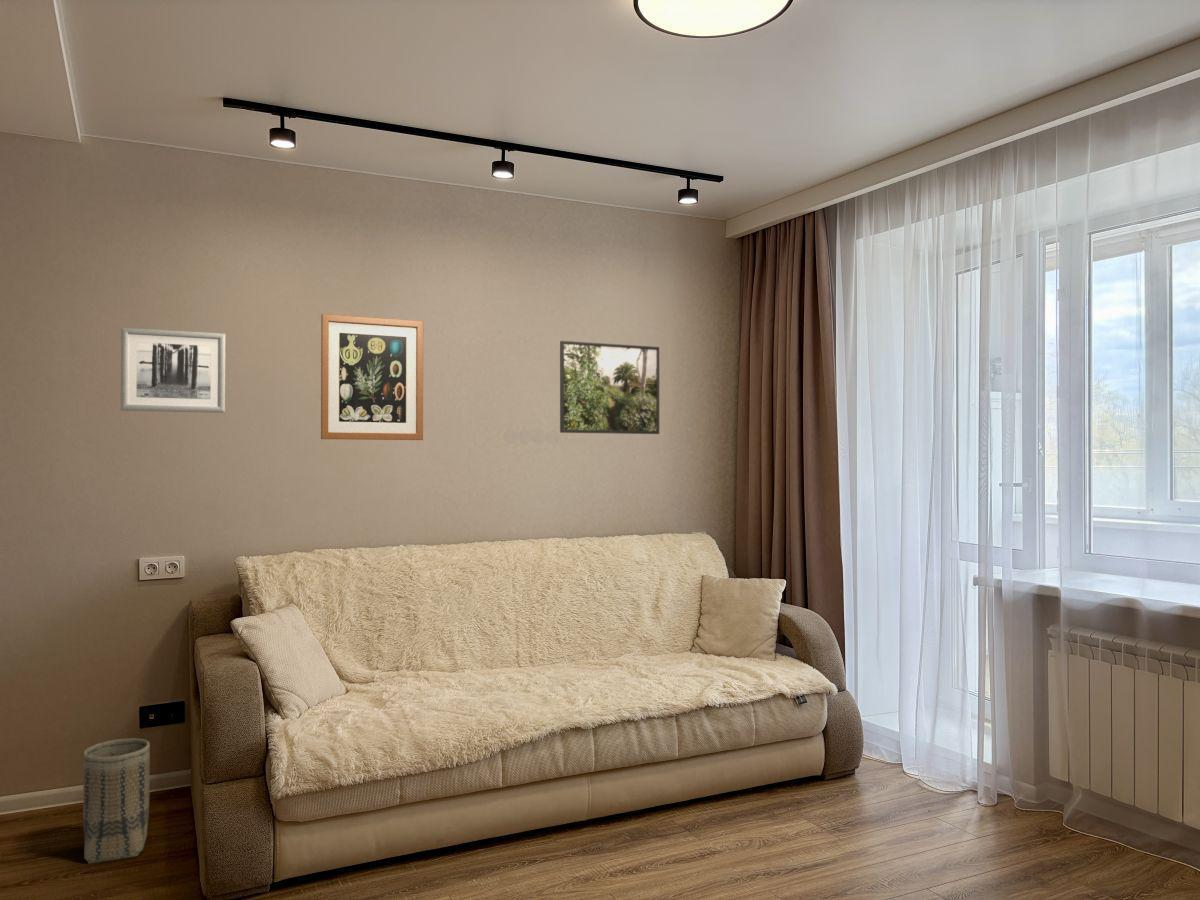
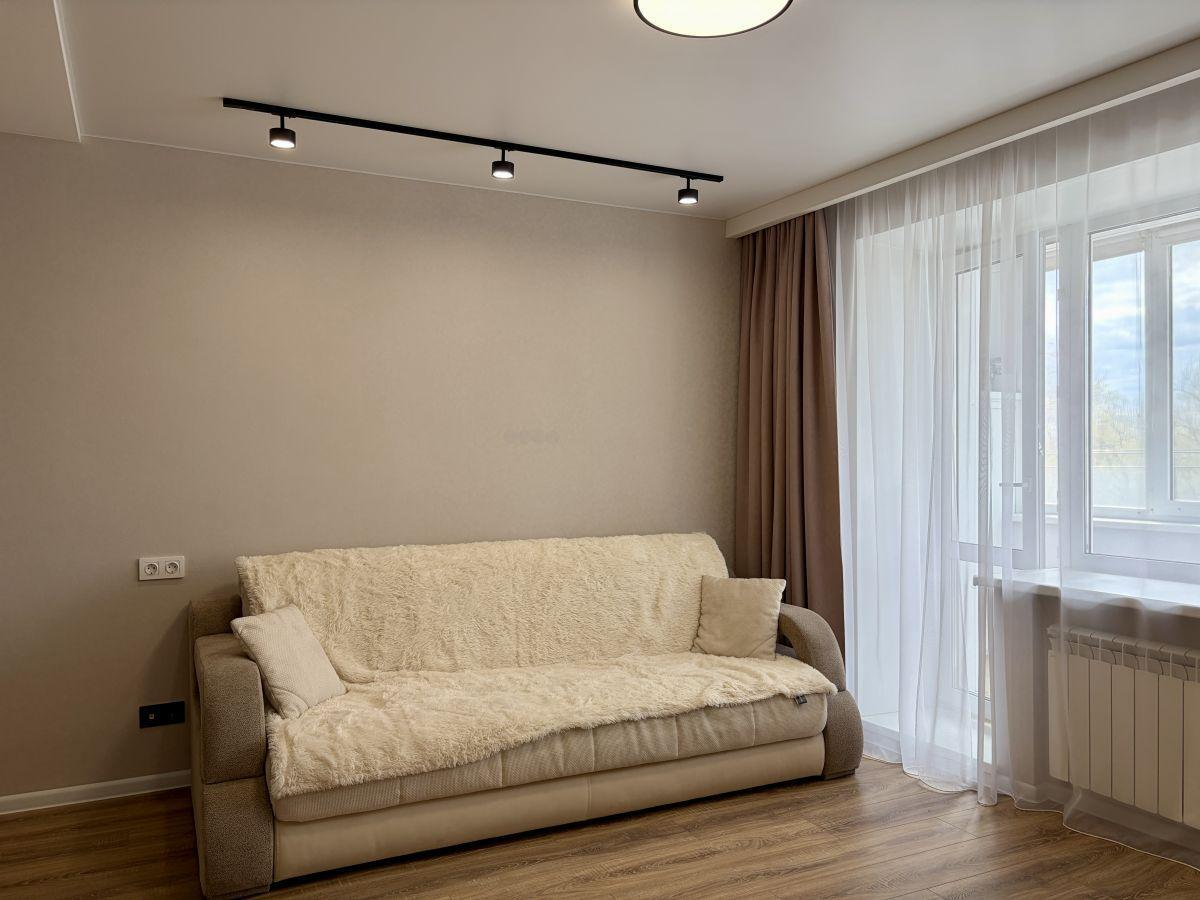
- basket (116, 798)
- wall art (174, 371)
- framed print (610, 388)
- wall art (373, 378)
